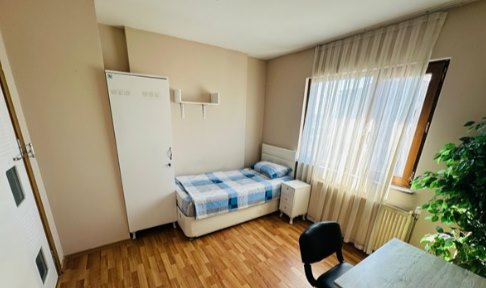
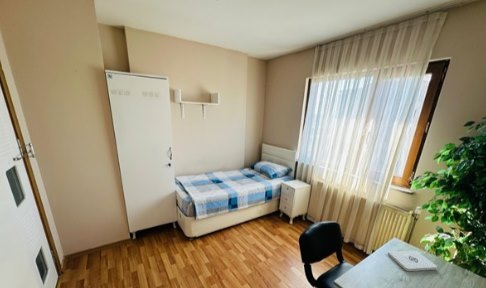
+ notepad (411, 260)
